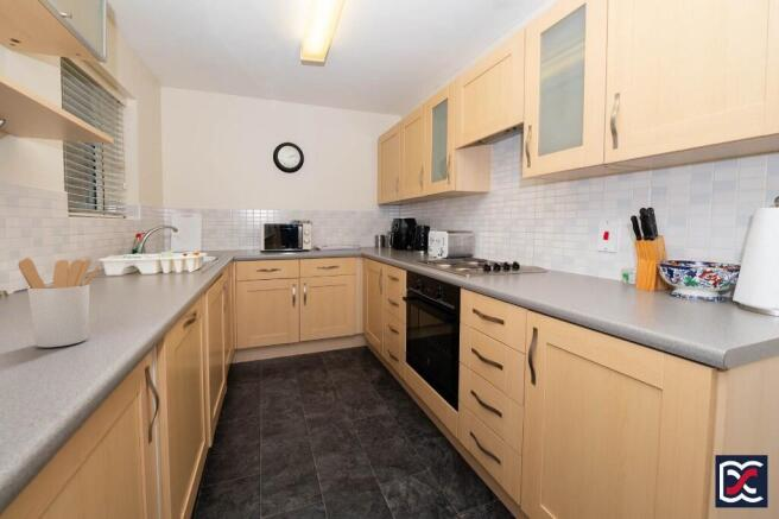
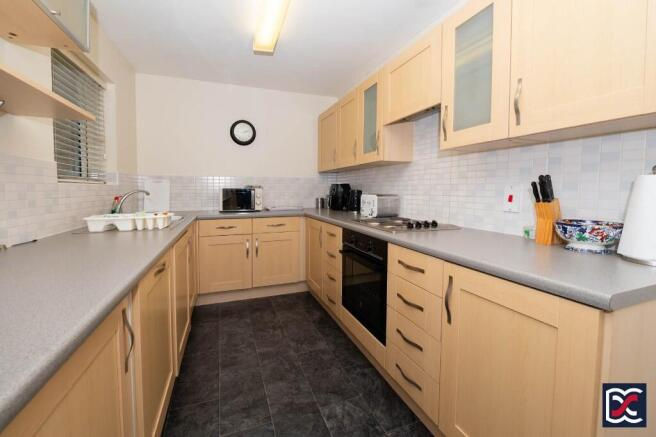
- utensil holder (64, 298)
